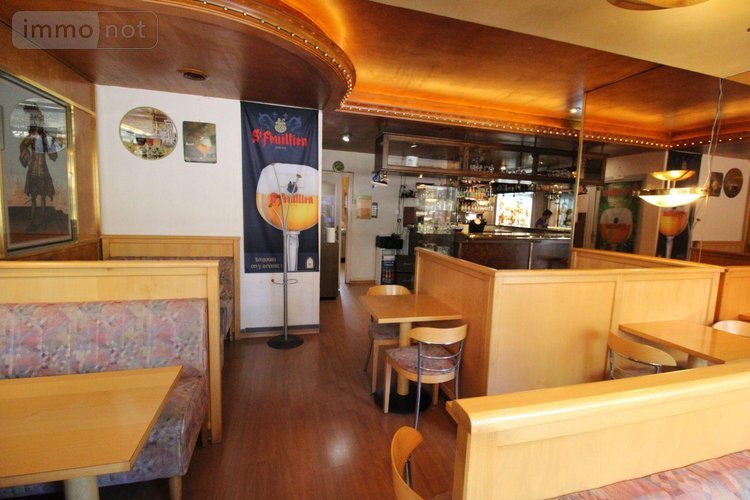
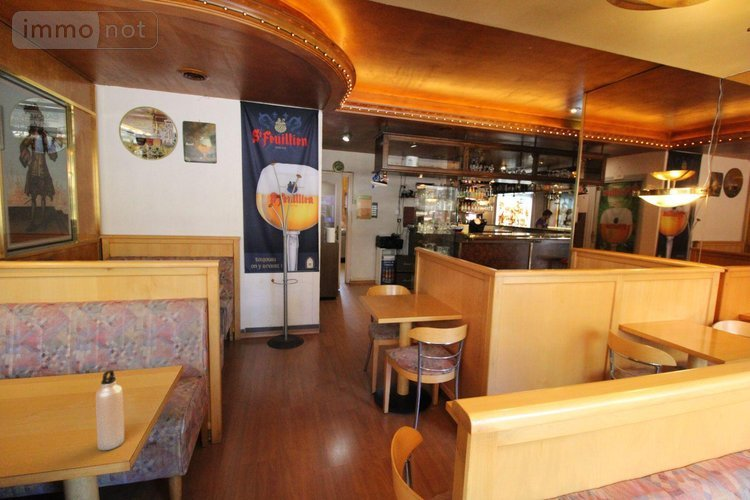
+ water bottle (109, 407)
